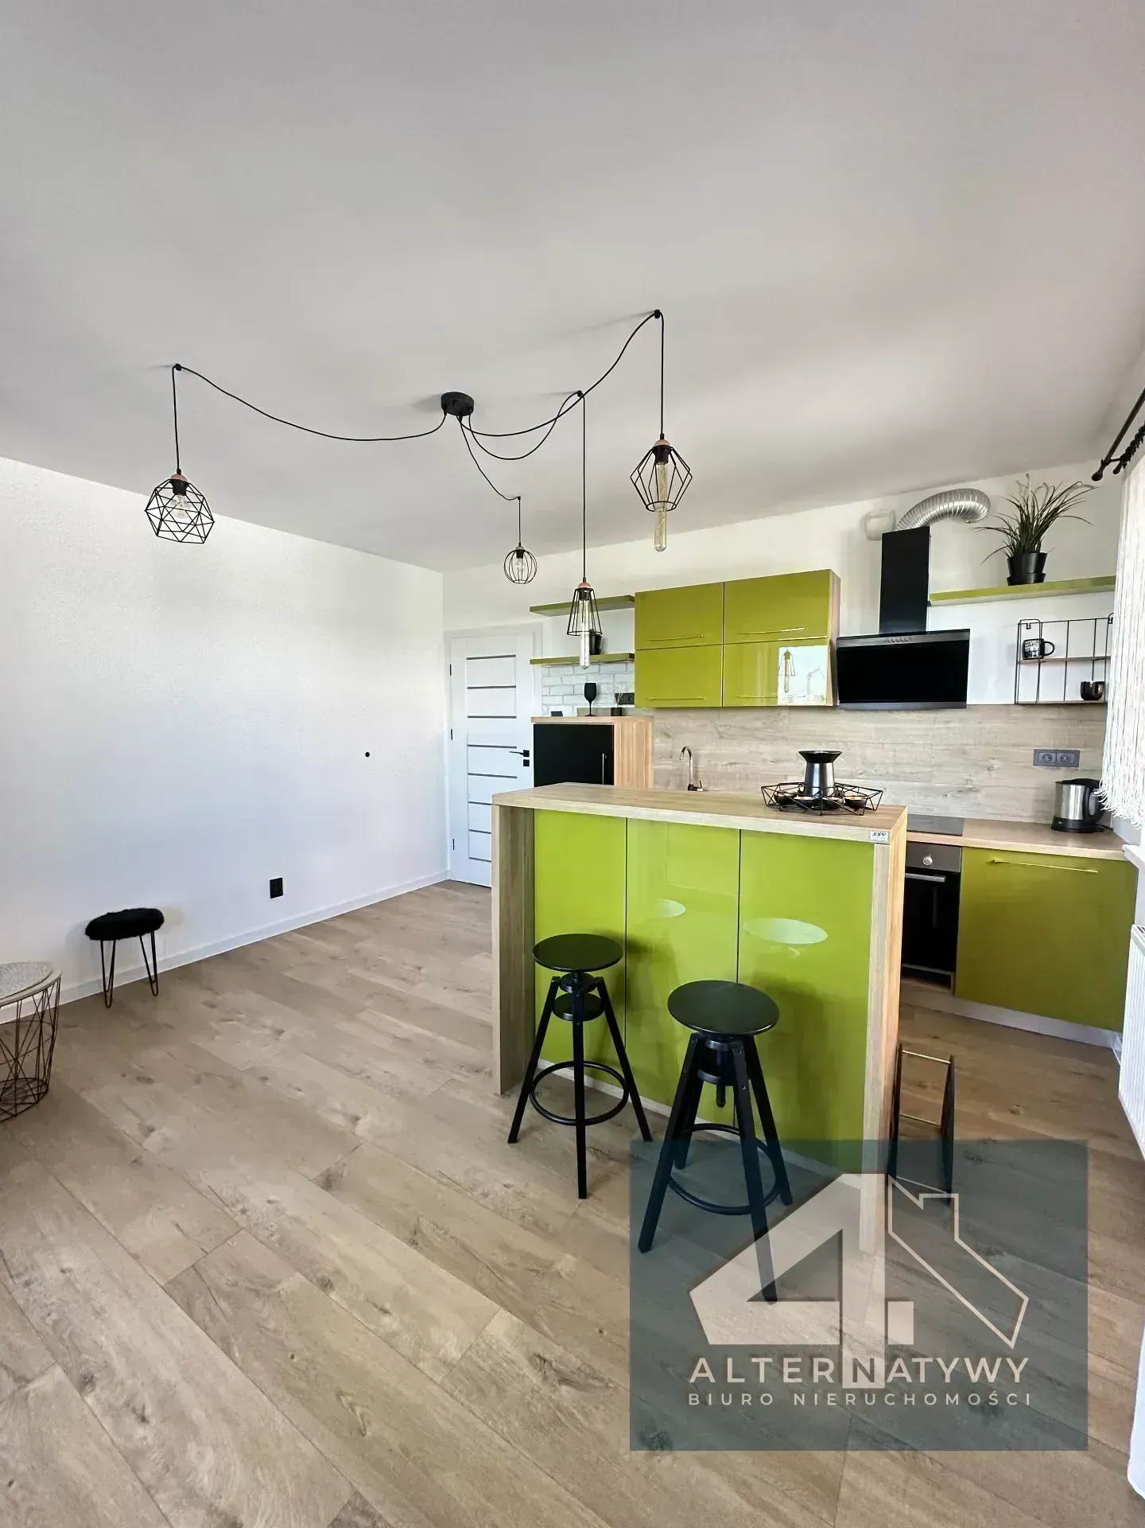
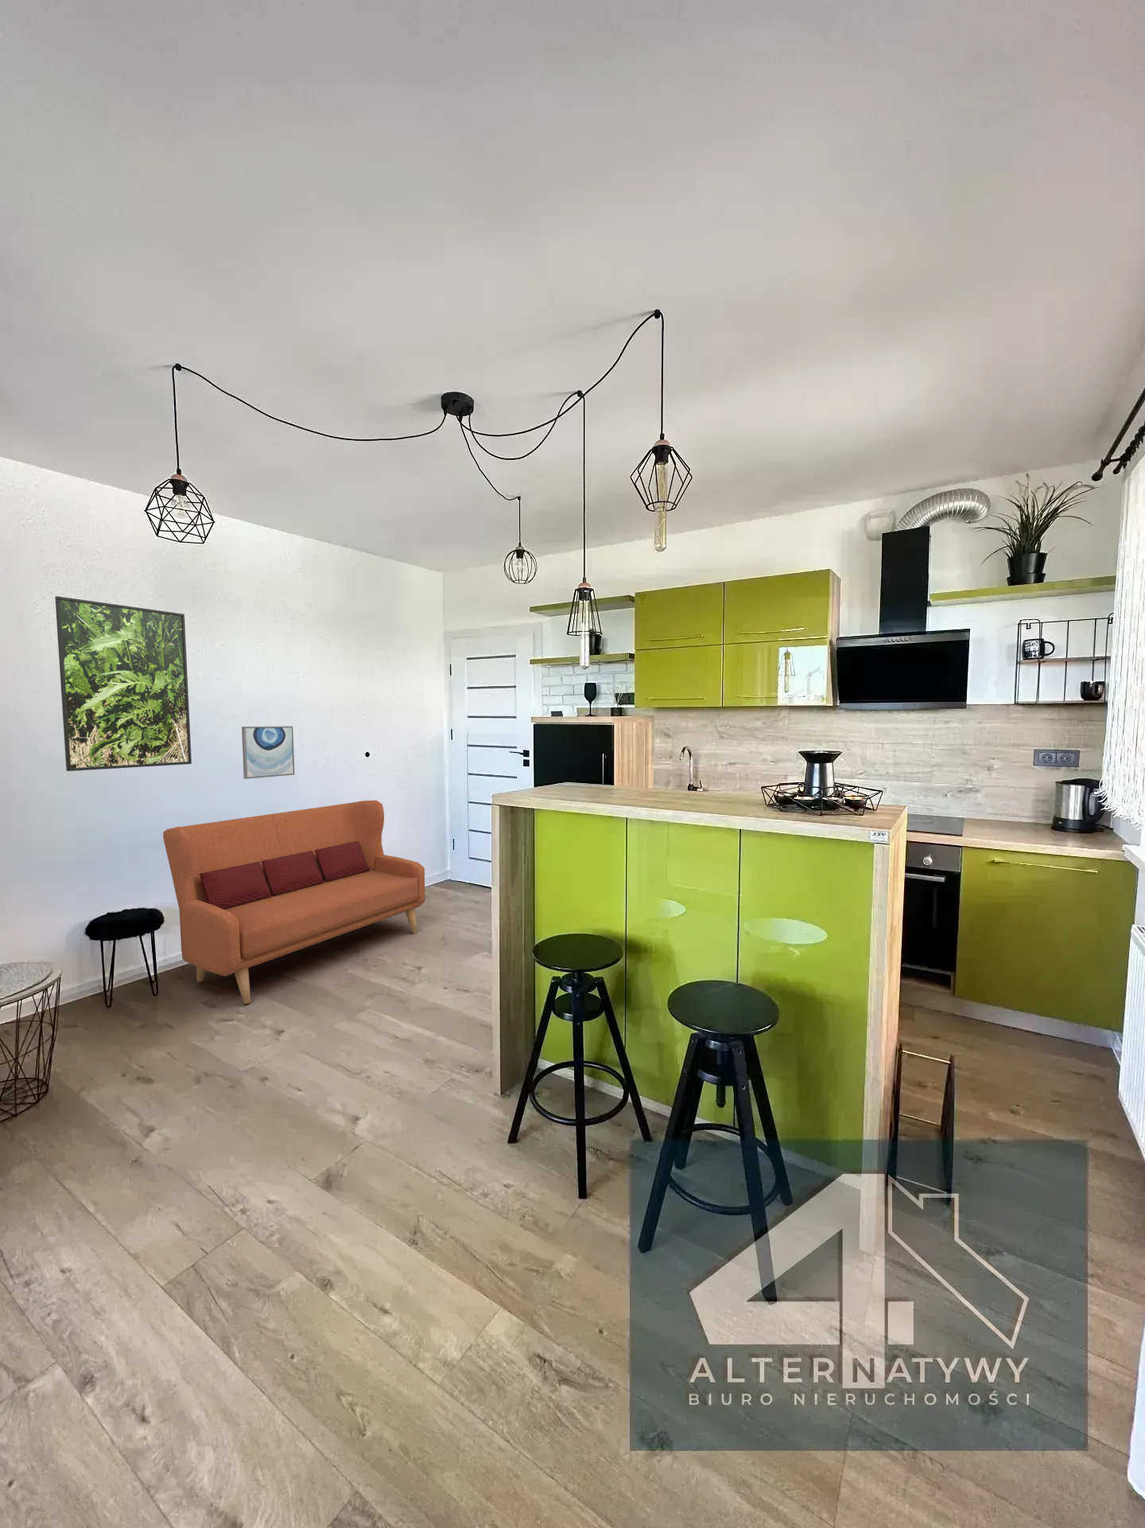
+ wall art (268, 751)
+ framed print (129, 687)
+ loveseat (303, 883)
